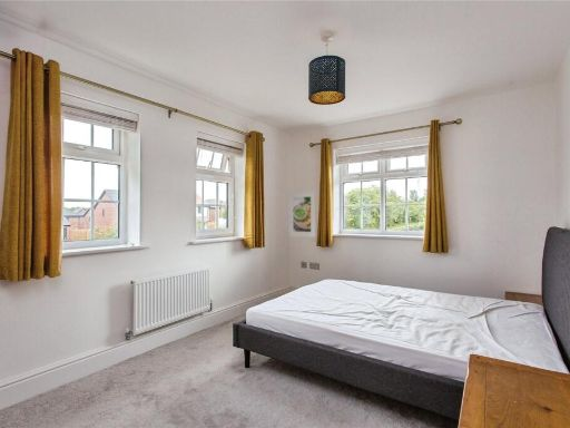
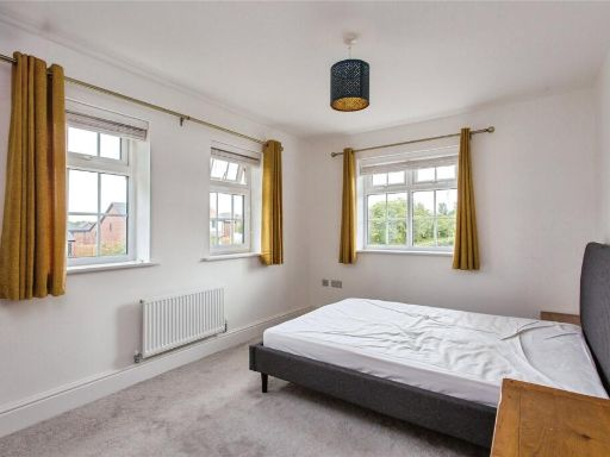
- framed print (302, 214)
